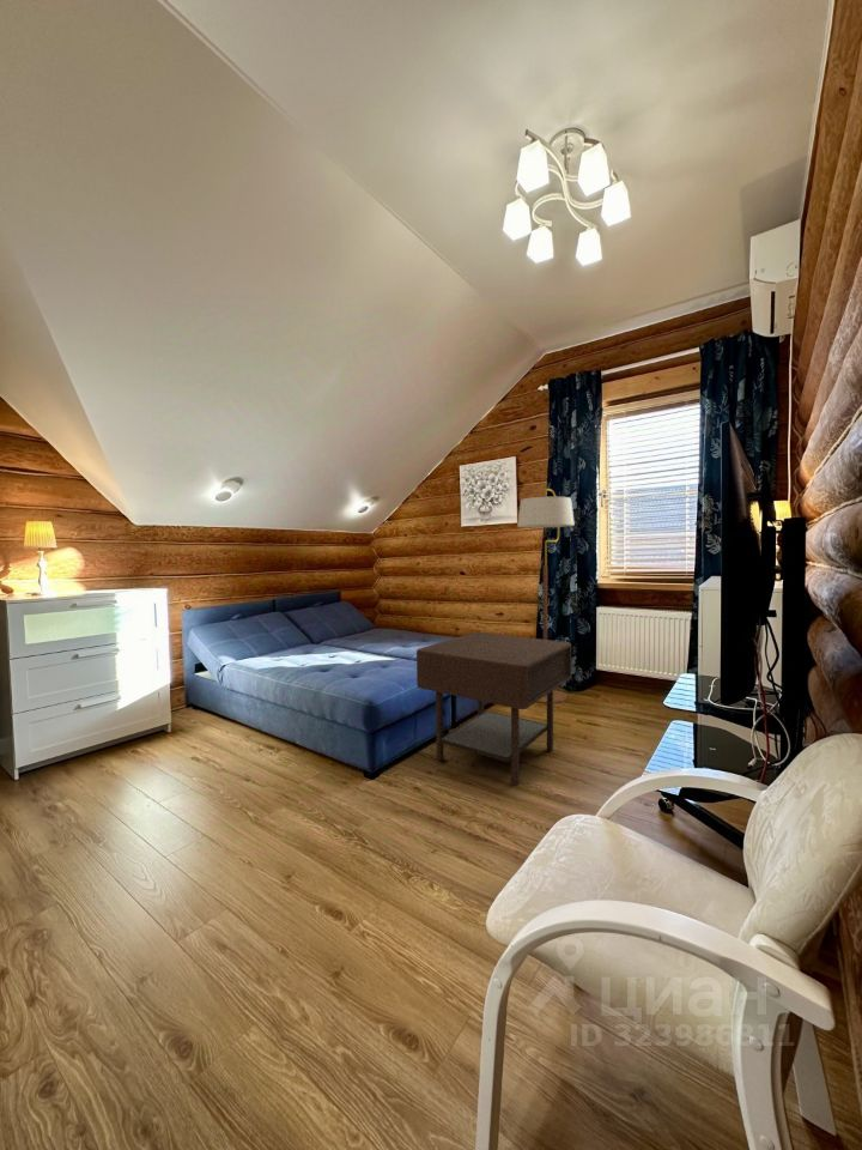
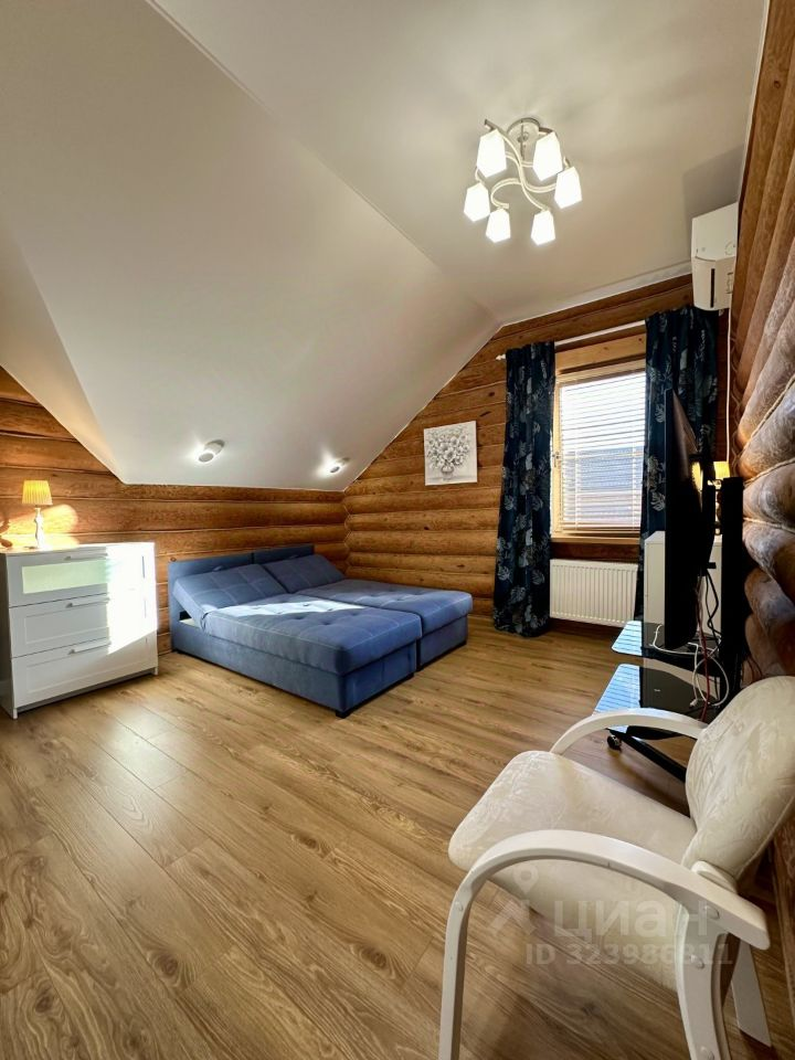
- floor lamp (546, 593)
- side table (496, 701)
